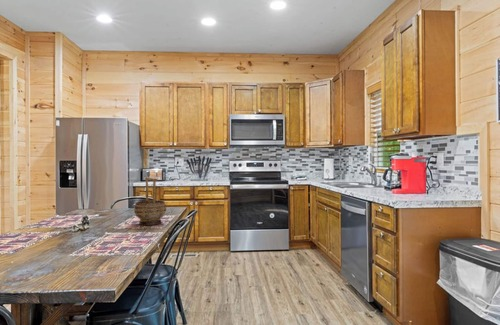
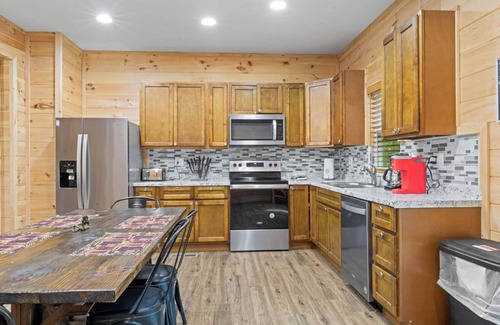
- decorative bowl (150, 201)
